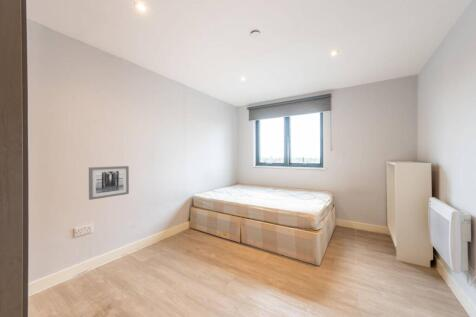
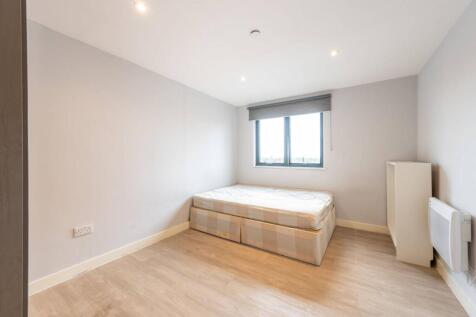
- wall art (110, 181)
